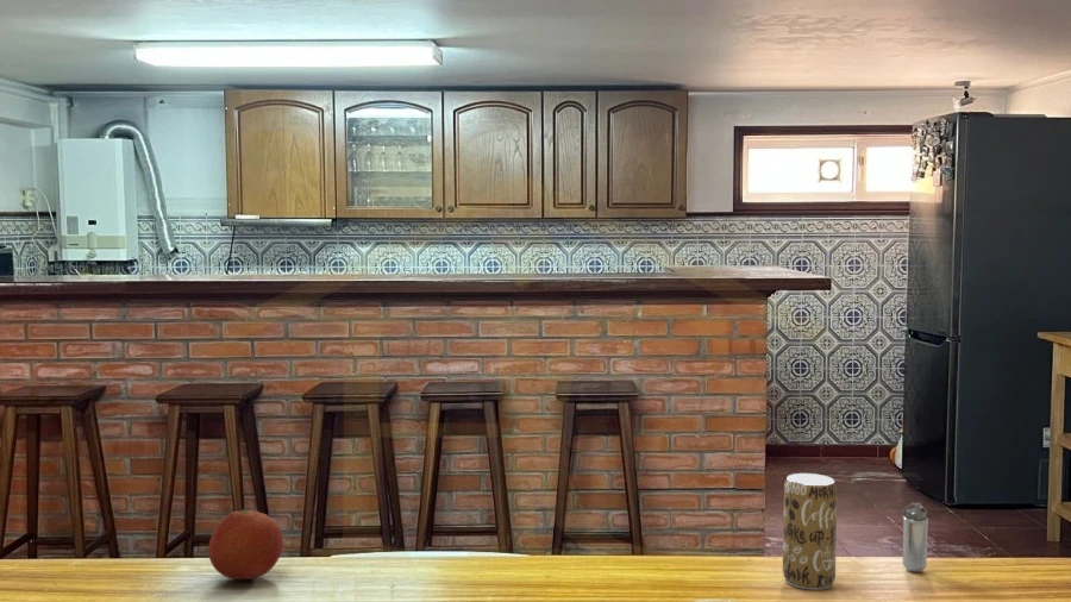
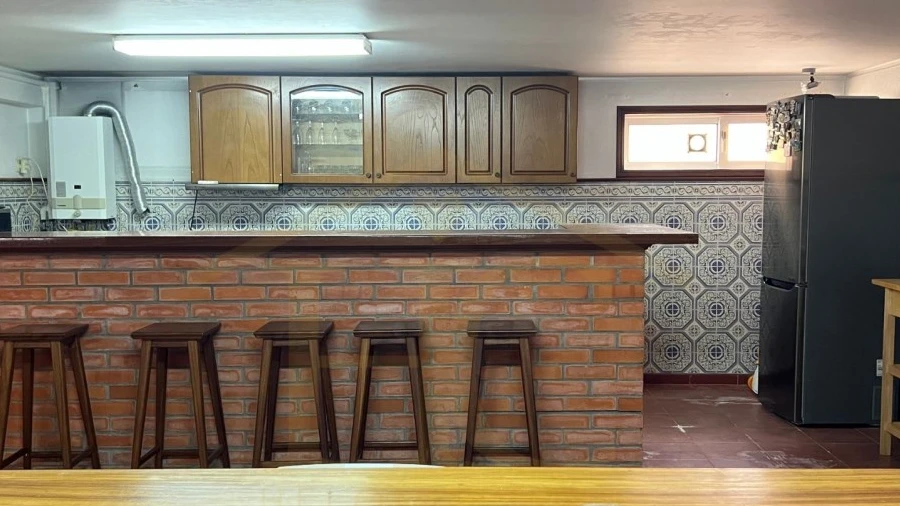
- shaker (915, 535)
- fruit (245, 543)
- beverage can (809, 529)
